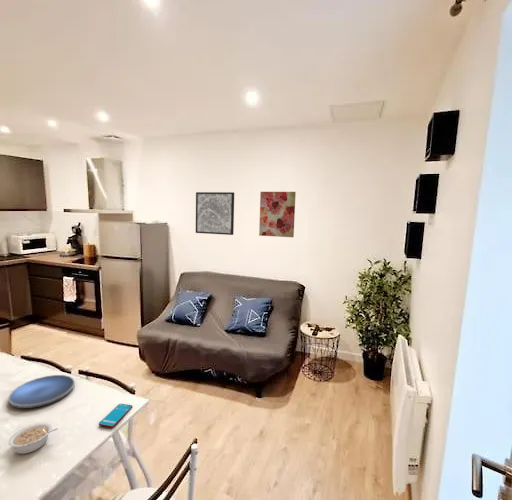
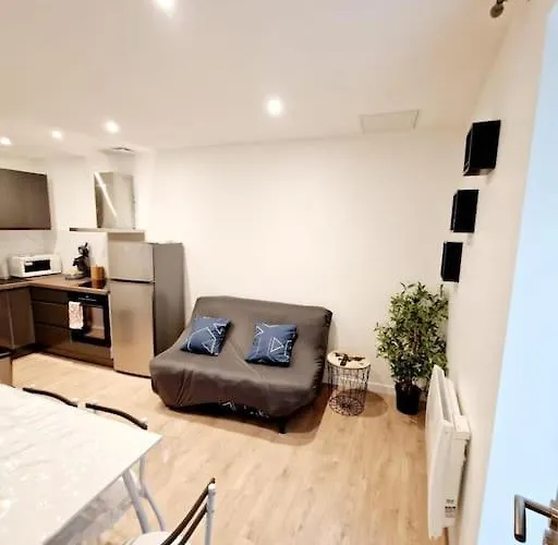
- plate (43, 390)
- wall art (276, 214)
- smartphone (116, 414)
- wall art (214, 213)
- legume (33, 437)
